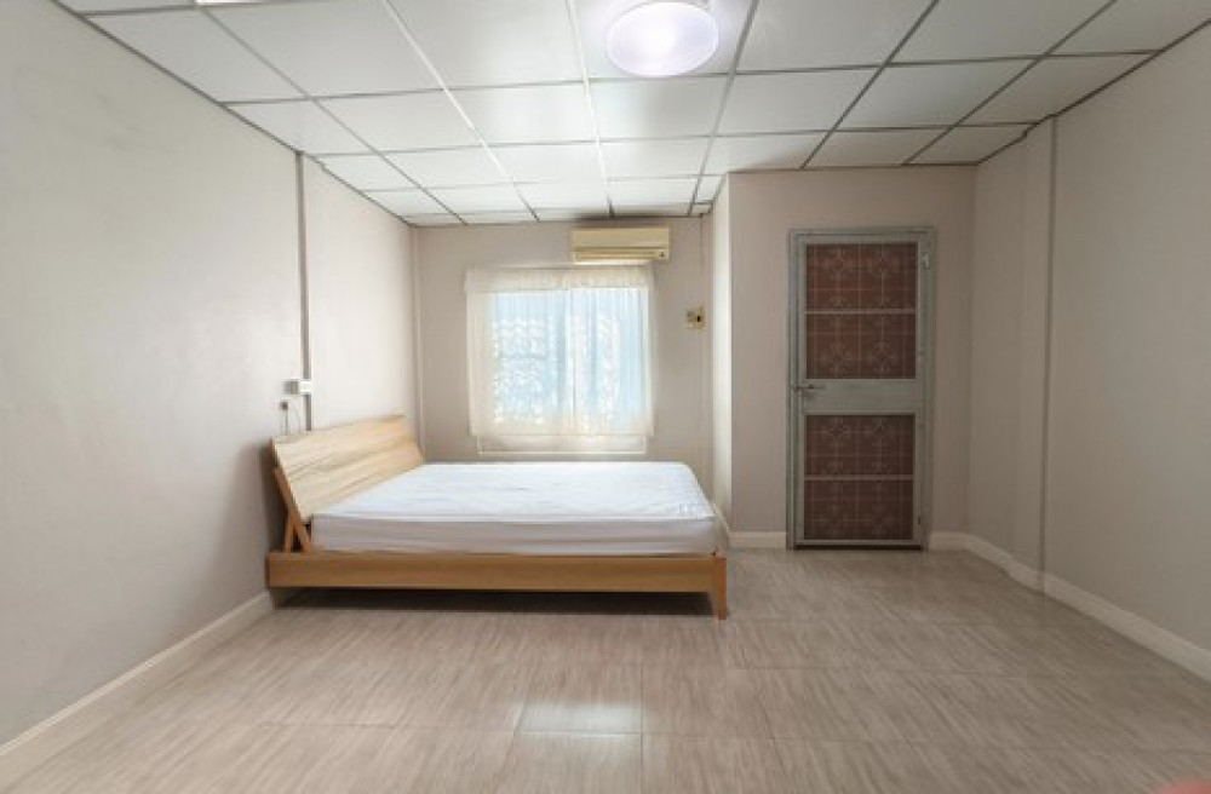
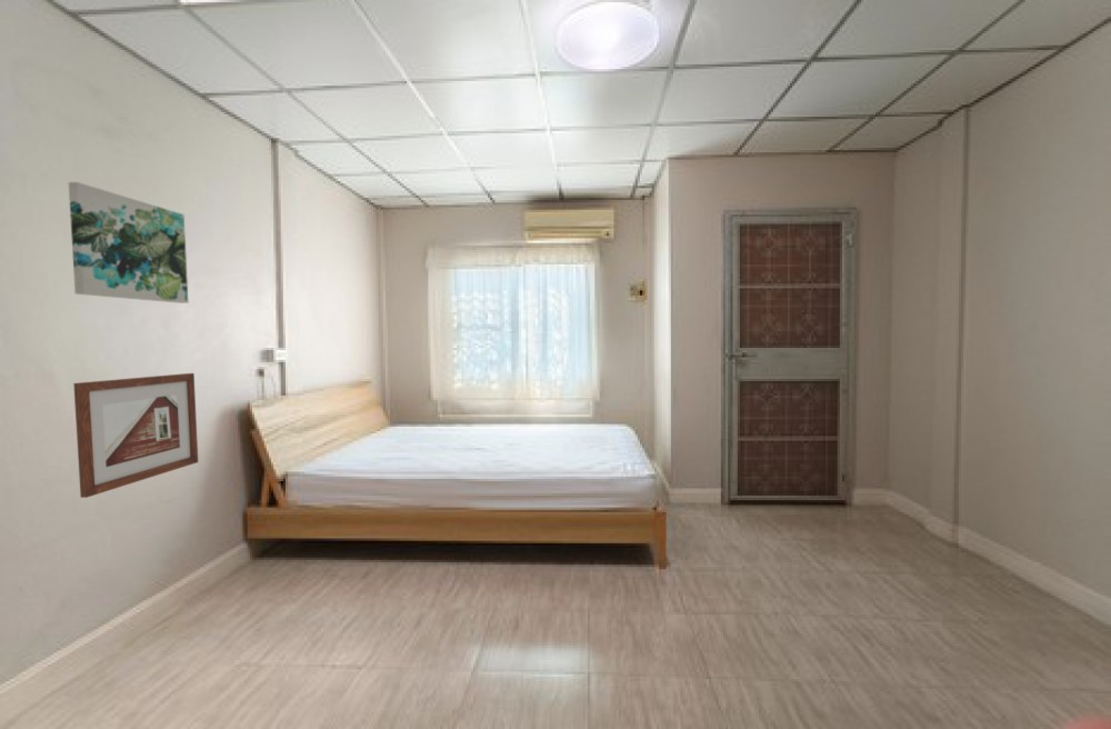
+ picture frame (143, 428)
+ wall art (134, 249)
